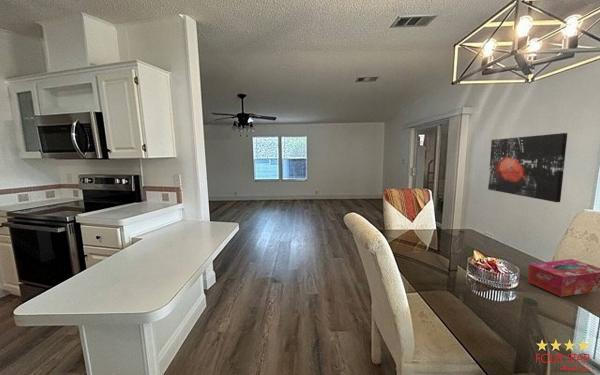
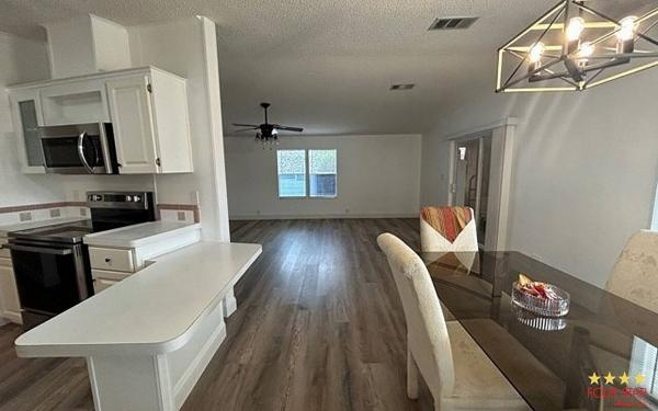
- wall art (520, 166)
- tissue box (566, 276)
